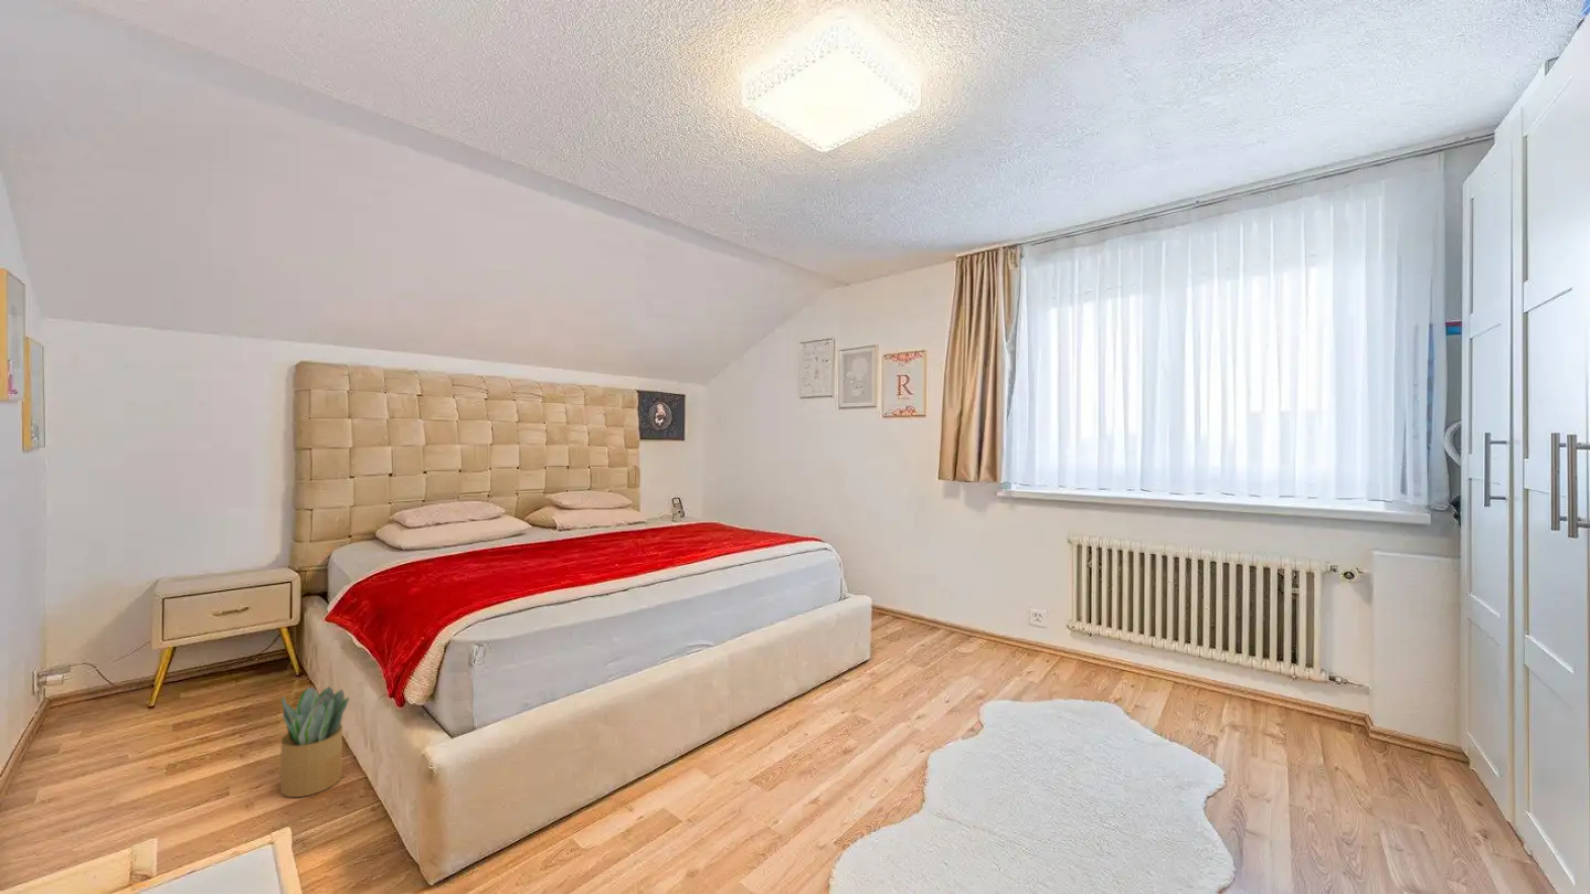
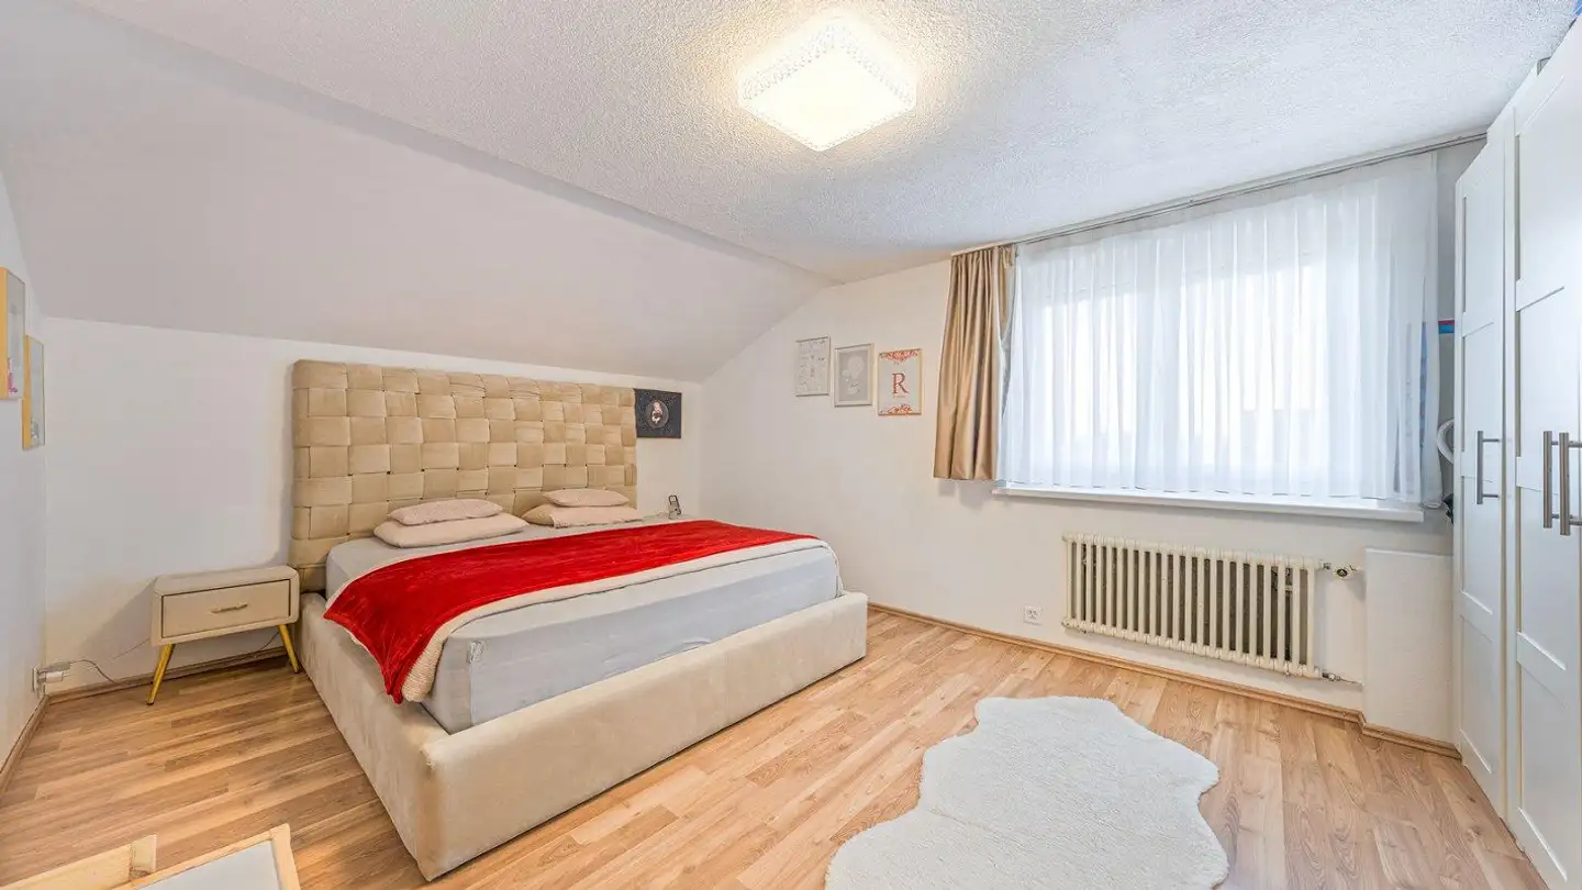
- potted plant (312, 736)
